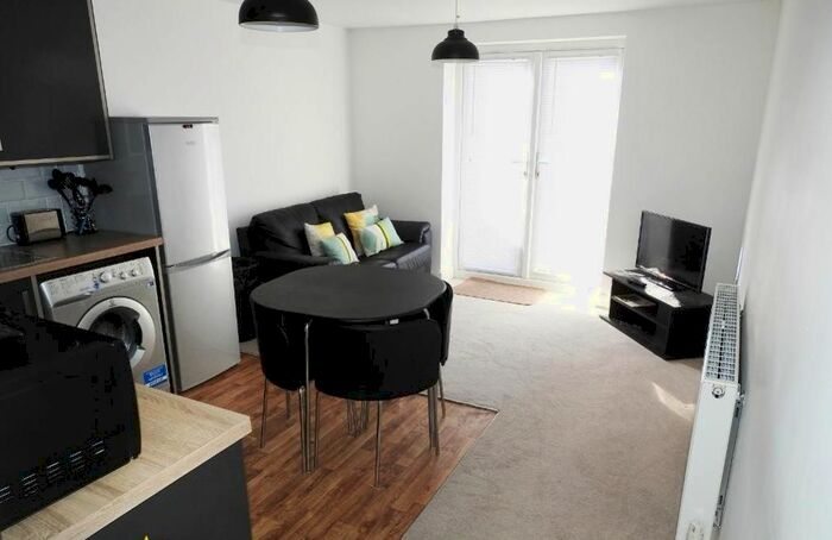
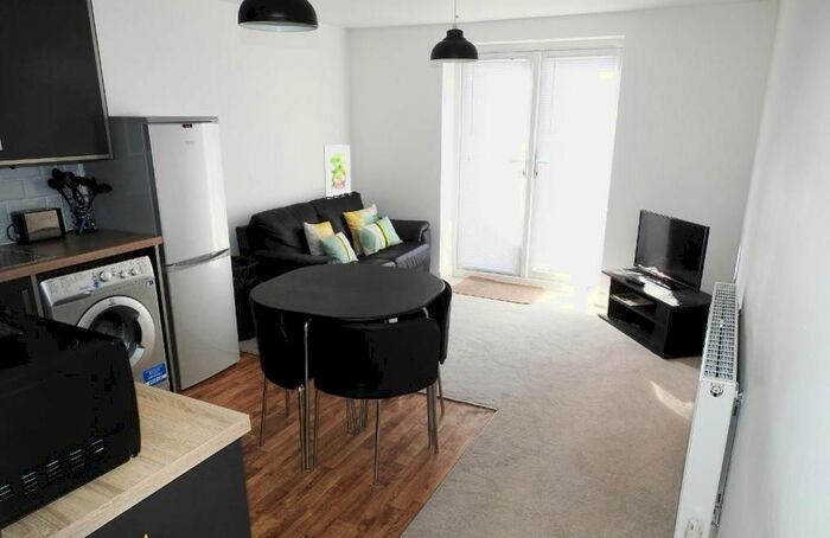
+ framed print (337, 171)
